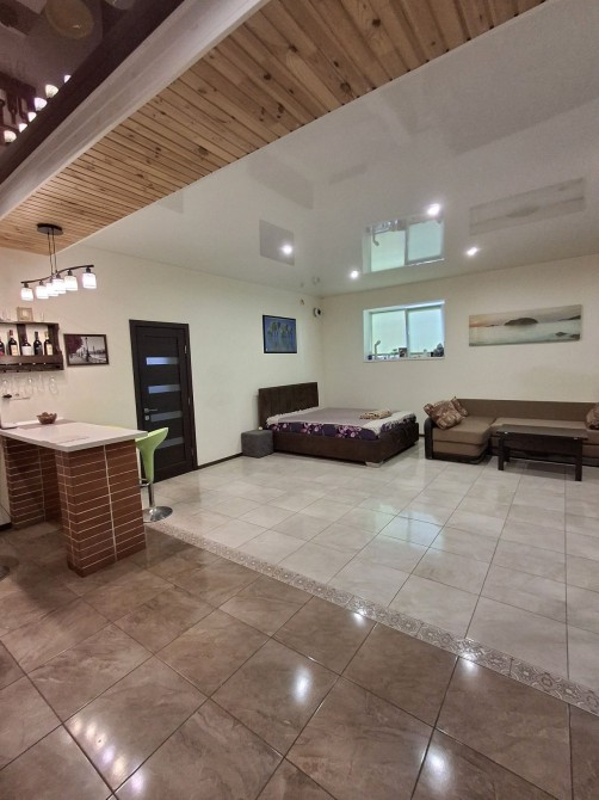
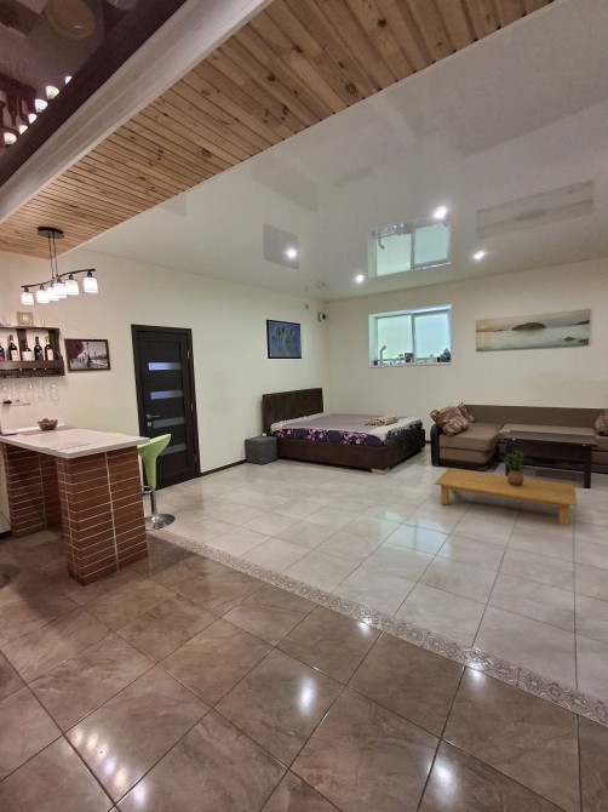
+ potted plant (514, 467)
+ coffee table (501, 494)
